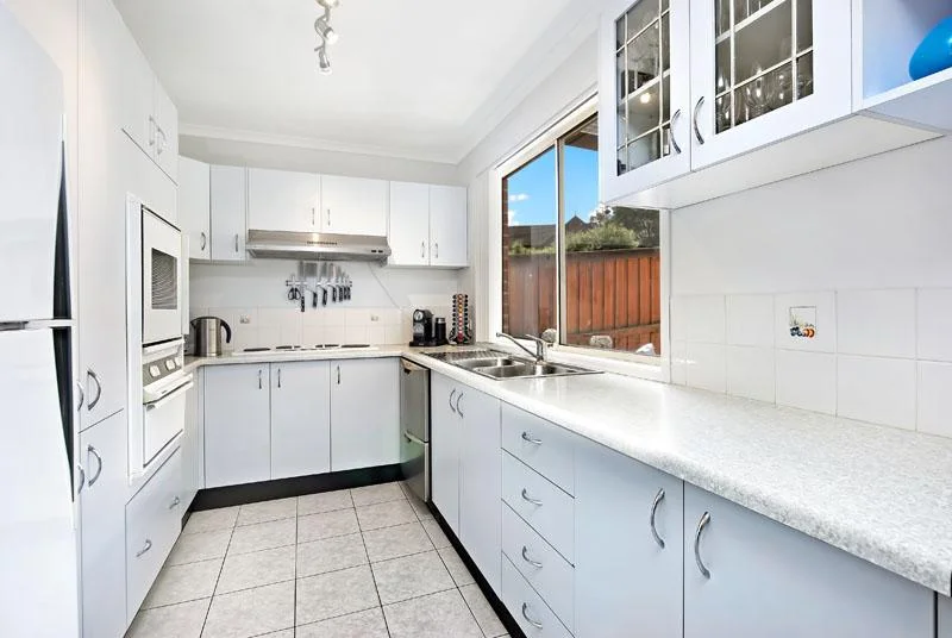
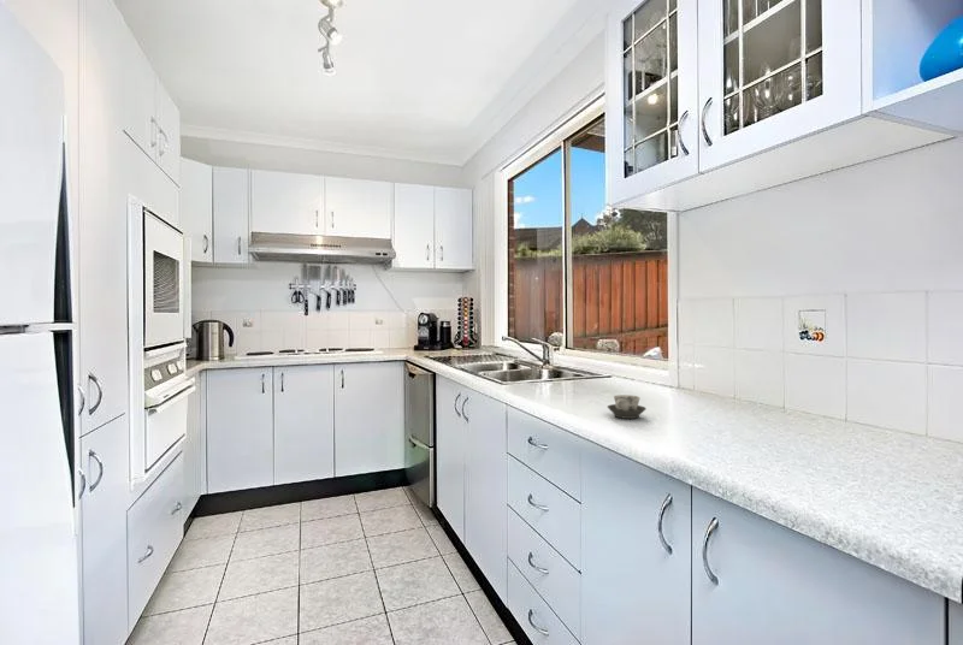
+ cup (626, 406)
